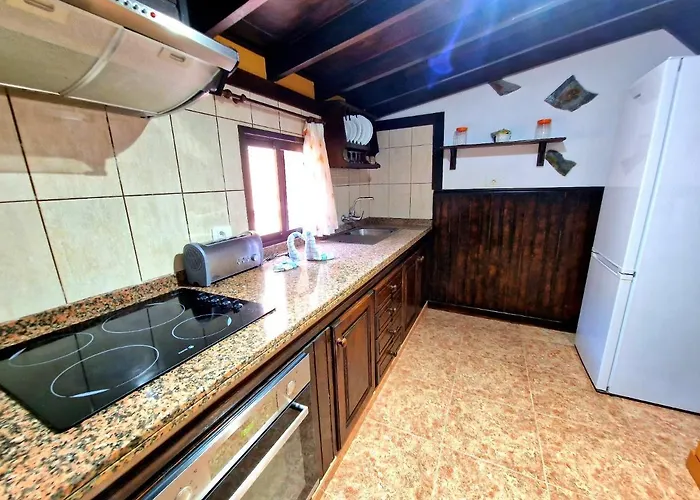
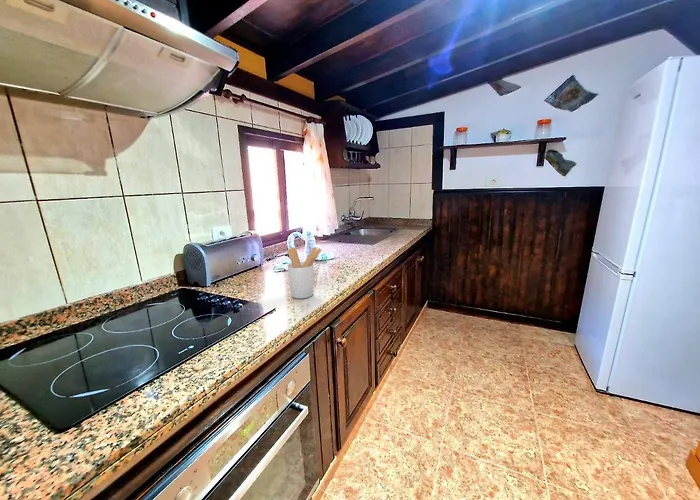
+ utensil holder (306, 271)
